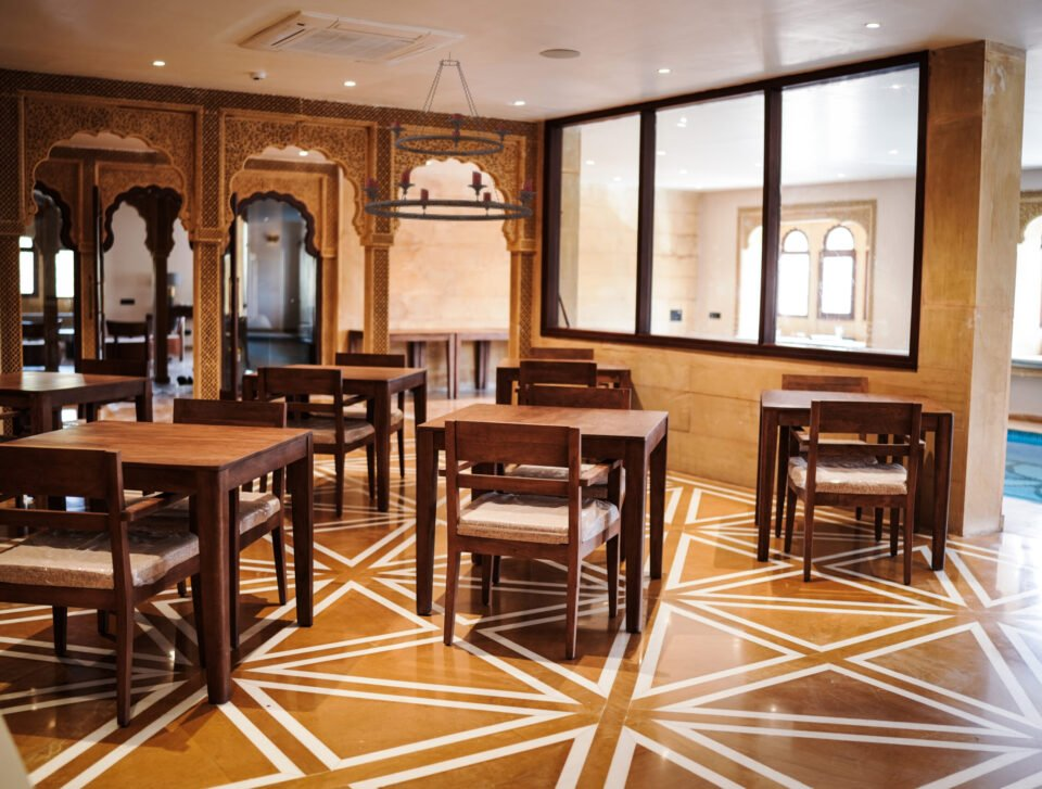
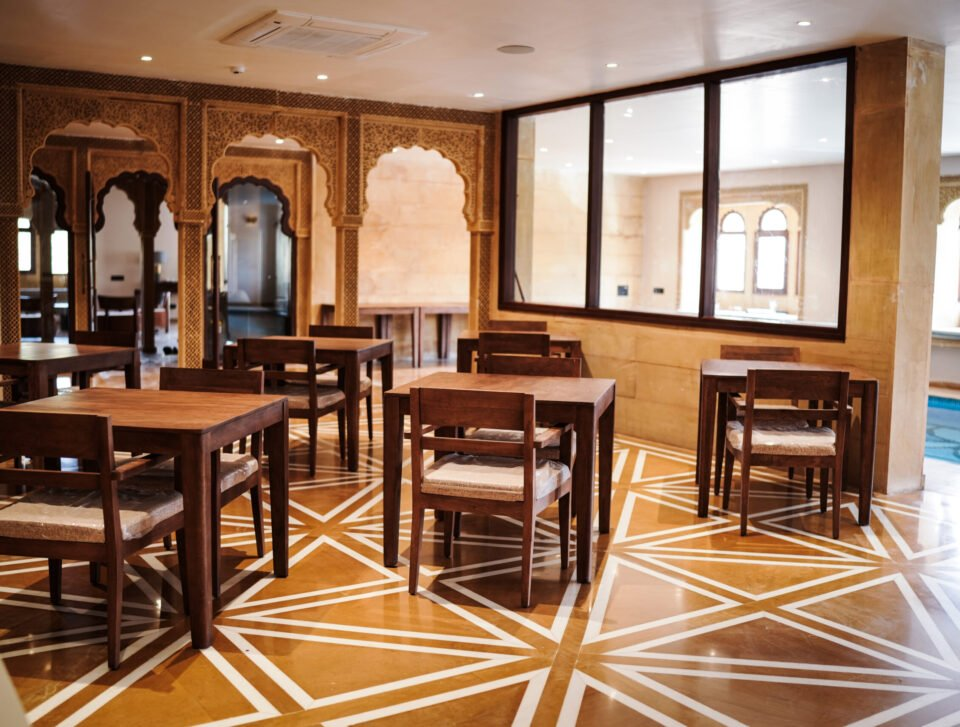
- chandelier (448, 135)
